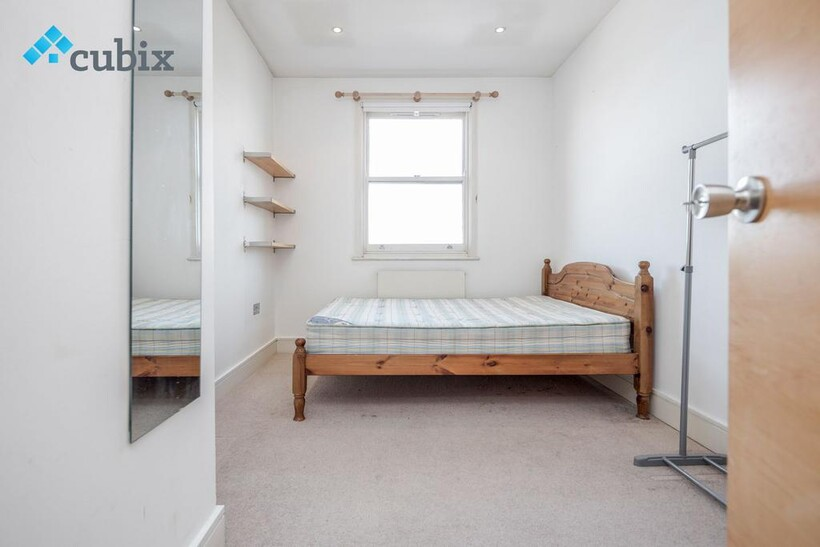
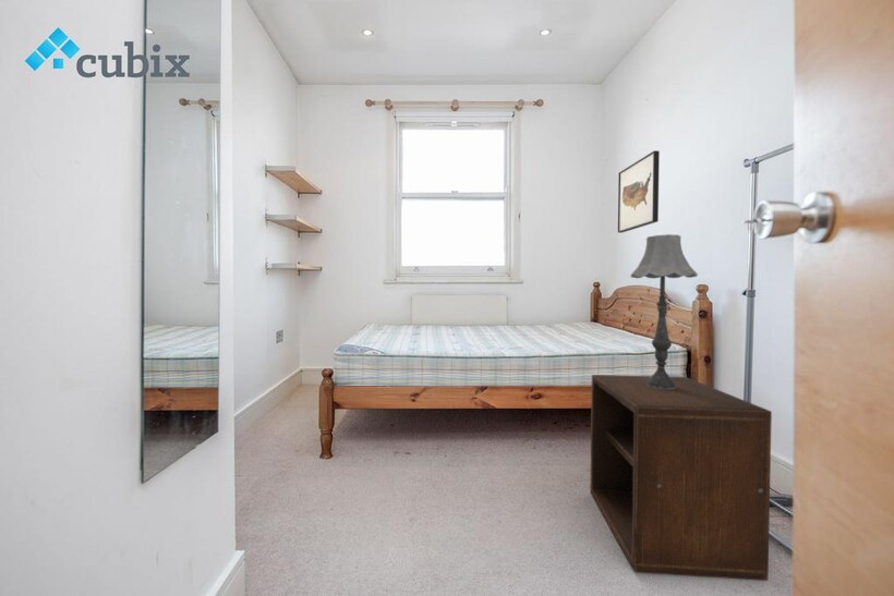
+ wall art (637, 195)
+ table lamp (662, 311)
+ nightstand (664, 459)
